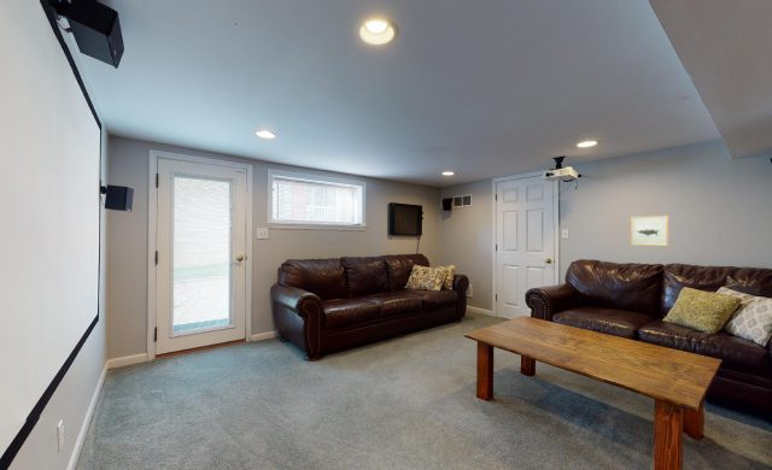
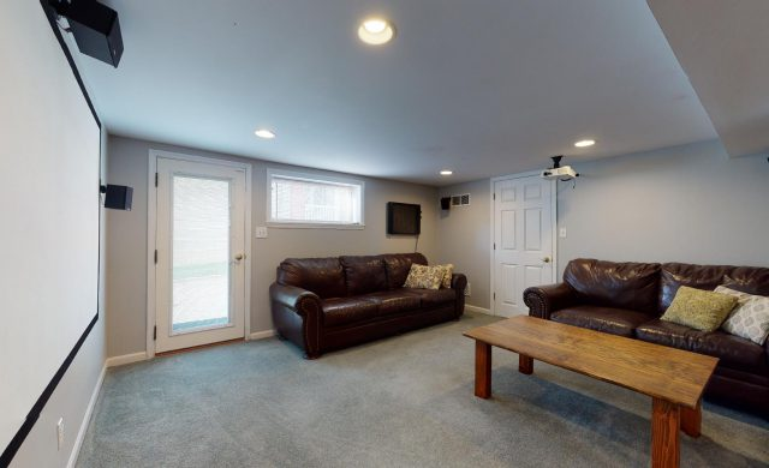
- wall art (649, 230)
